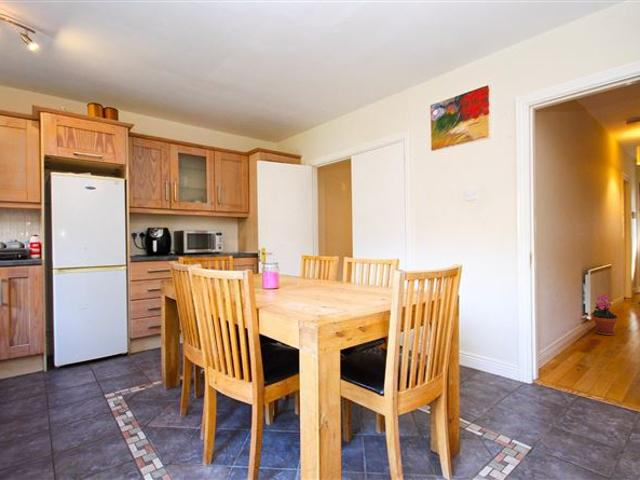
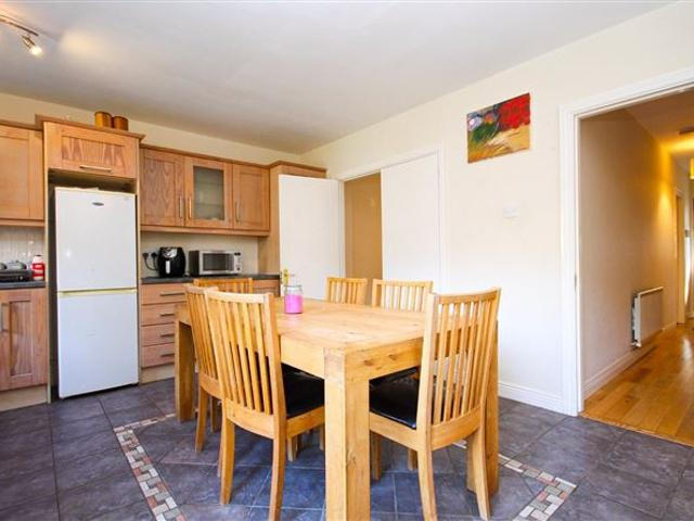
- potted plant (603, 314)
